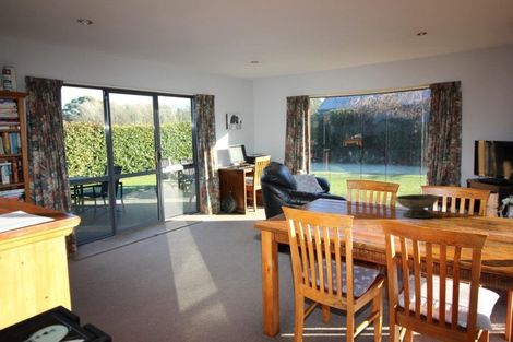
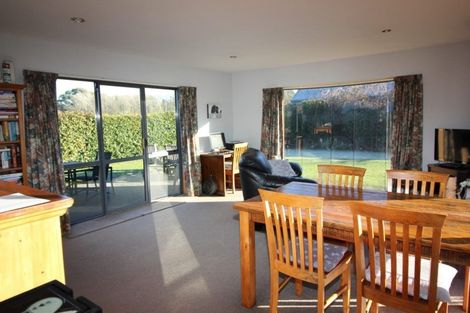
- decorative bowl (416, 205)
